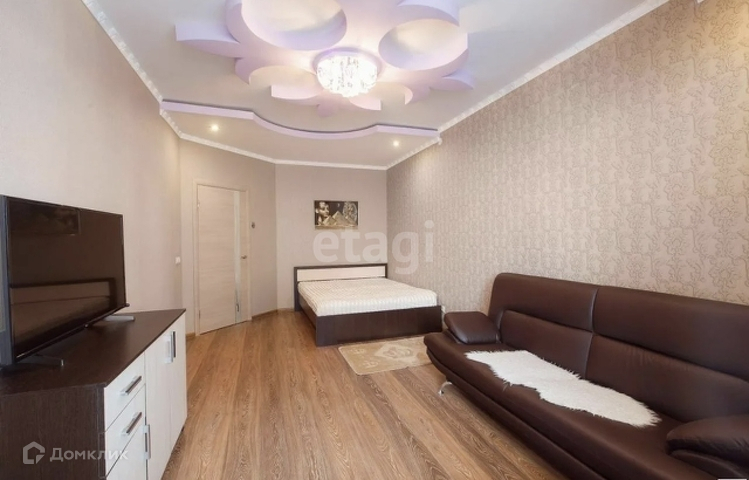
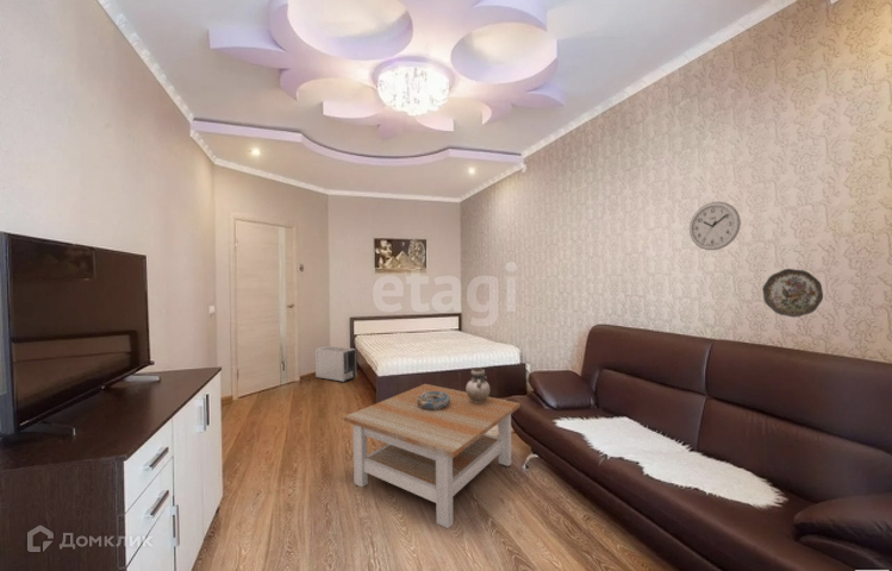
+ air purifier (335, 363)
+ coffee table (436, 441)
+ decorative plate (792, 293)
+ wall clock (712, 226)
+ decorative bowl (433, 400)
+ vase (478, 385)
